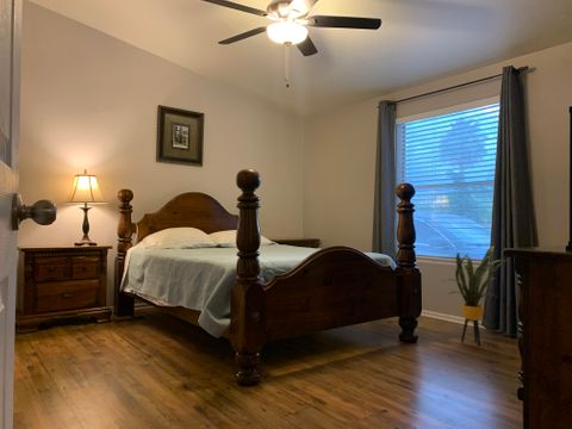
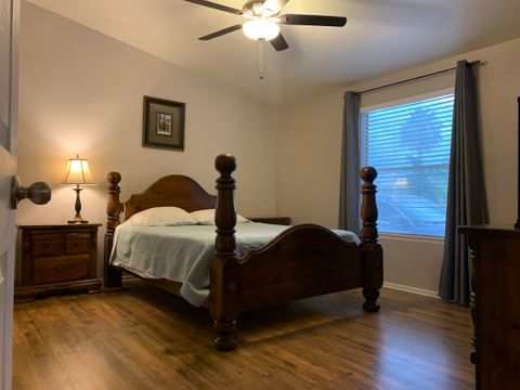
- house plant (479, 294)
